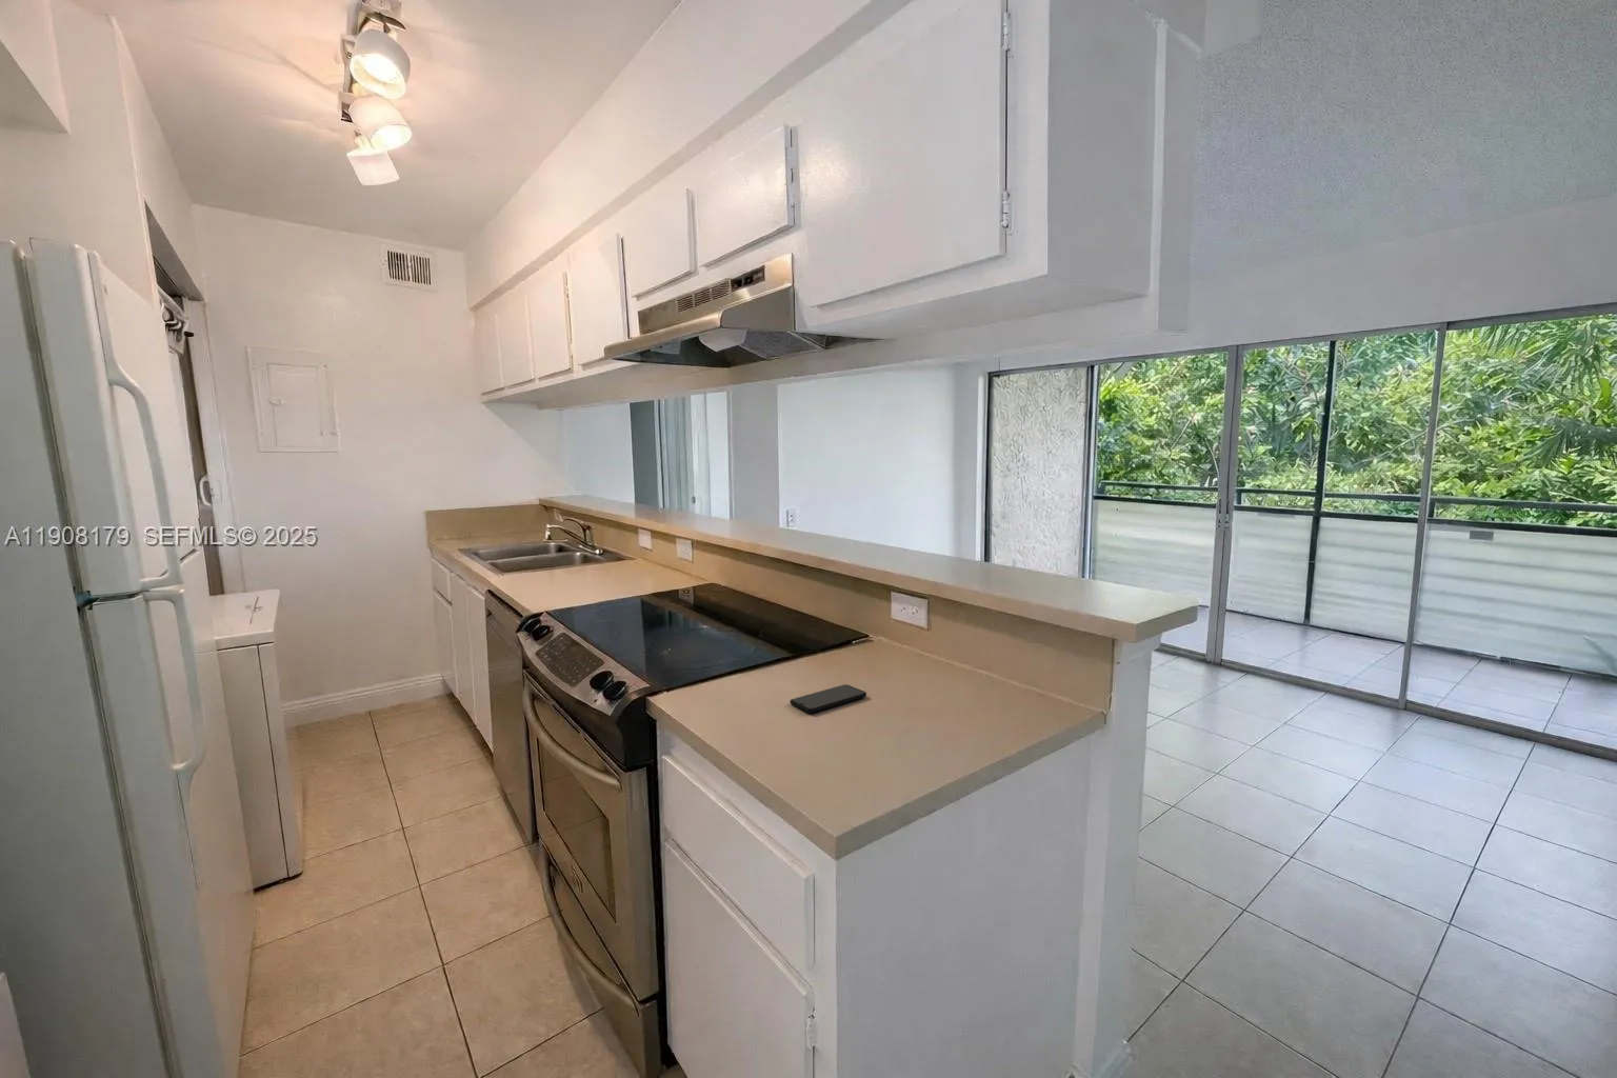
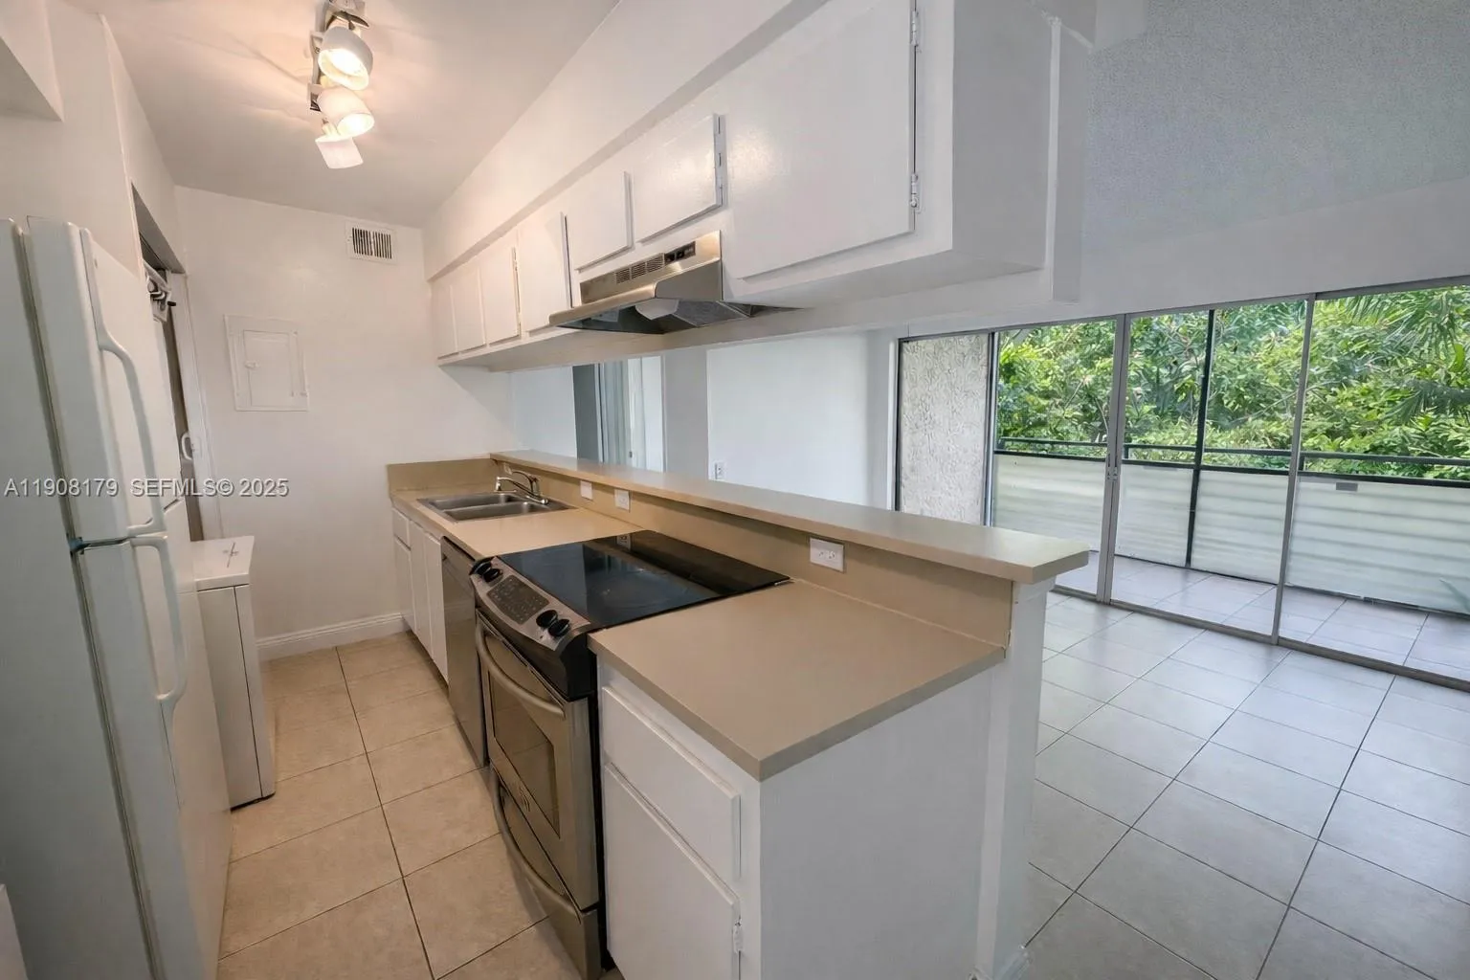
- smartphone (829, 697)
